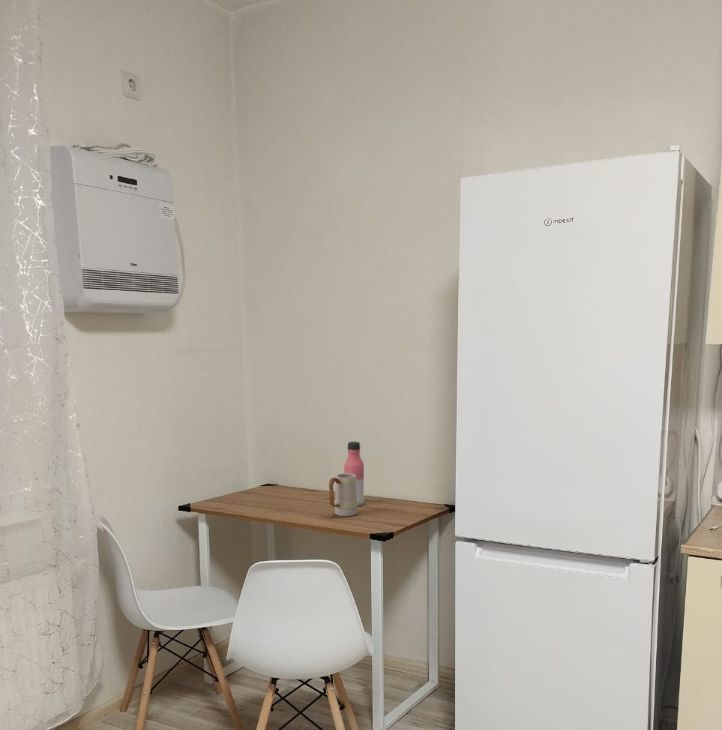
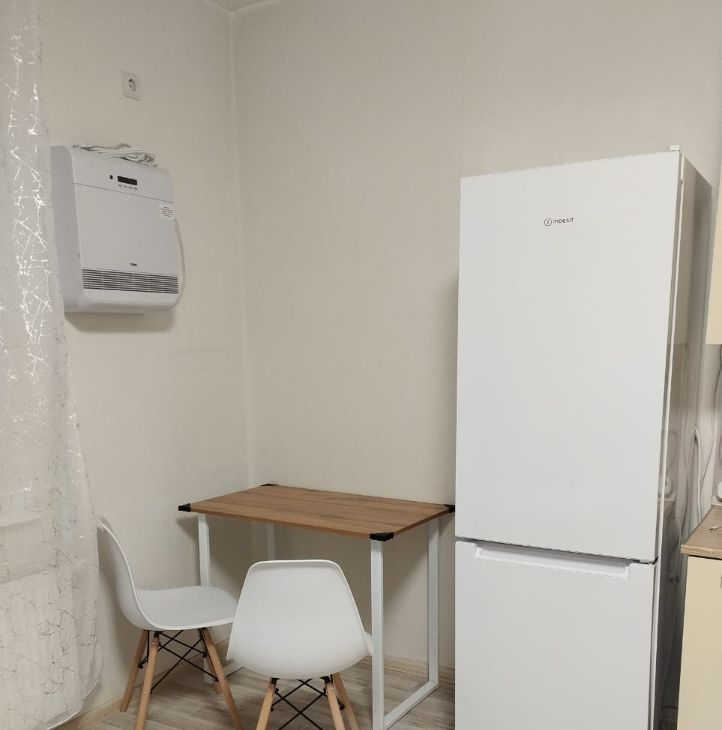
- mug (342, 494)
- water bottle (354, 473)
